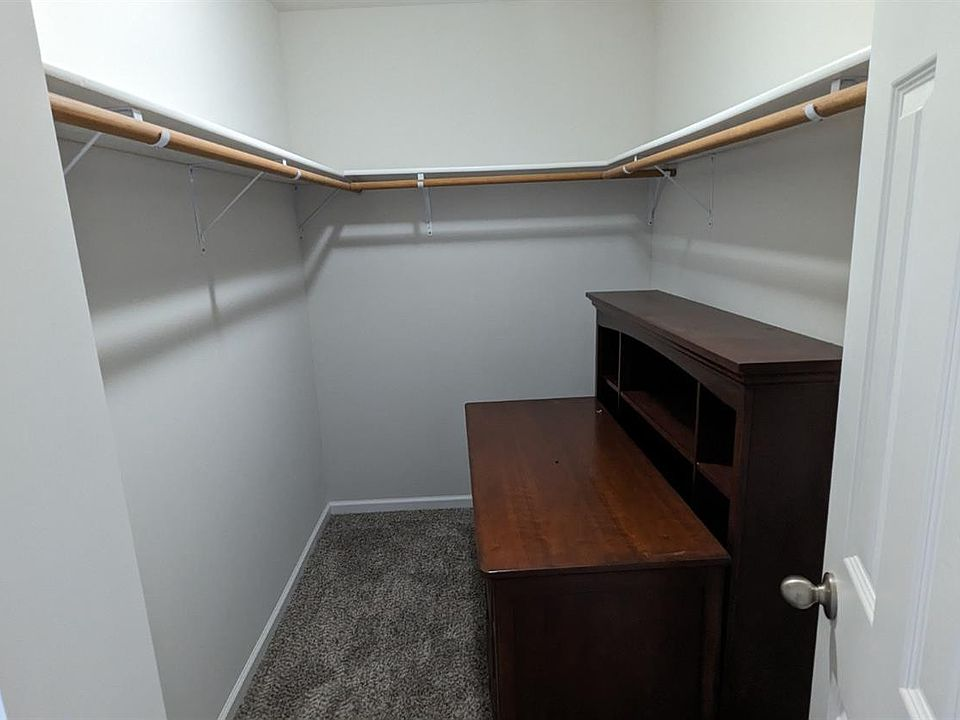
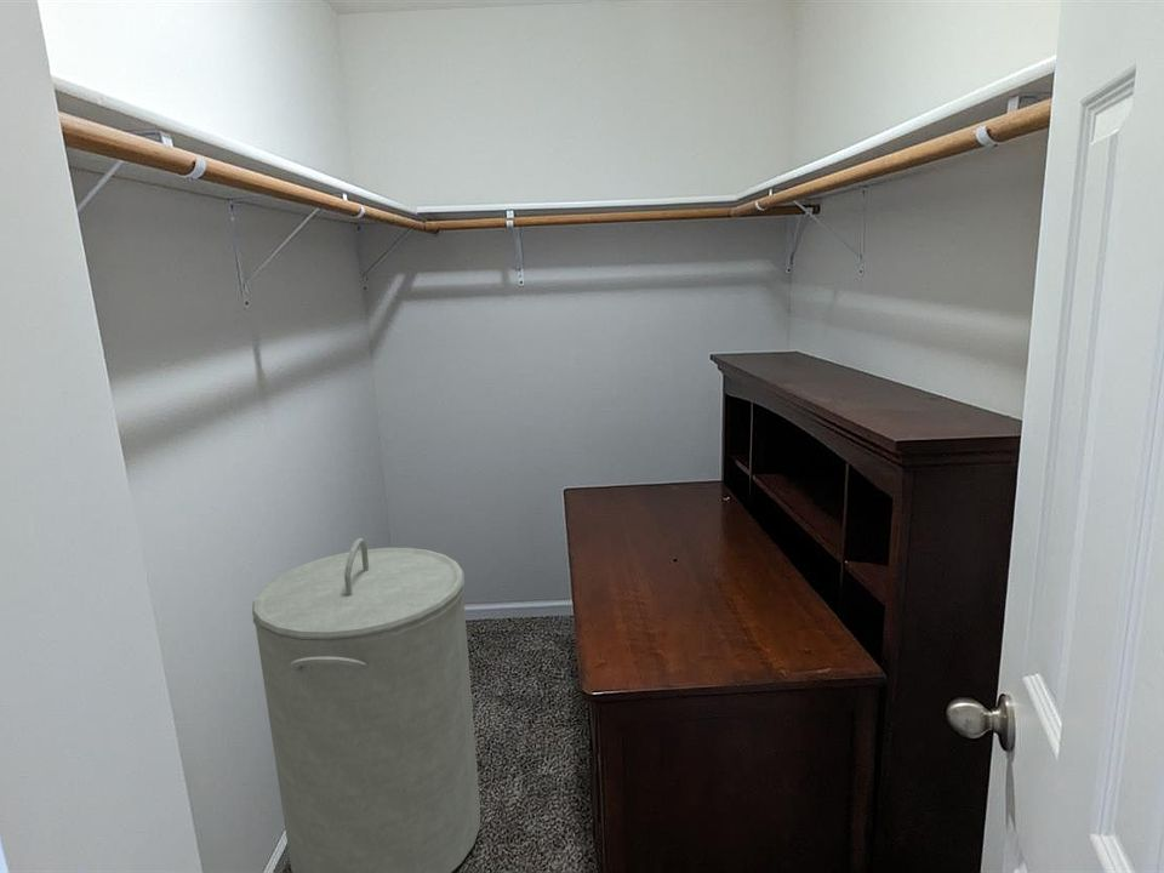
+ laundry hamper (373, 694)
